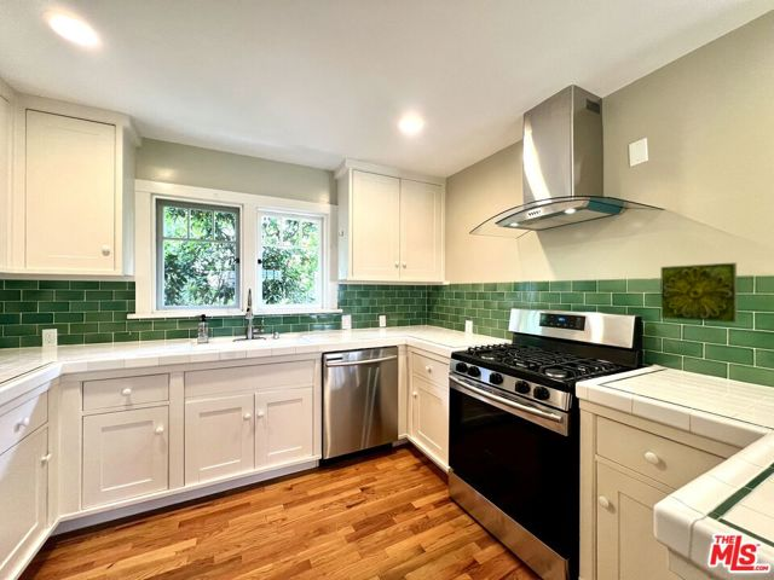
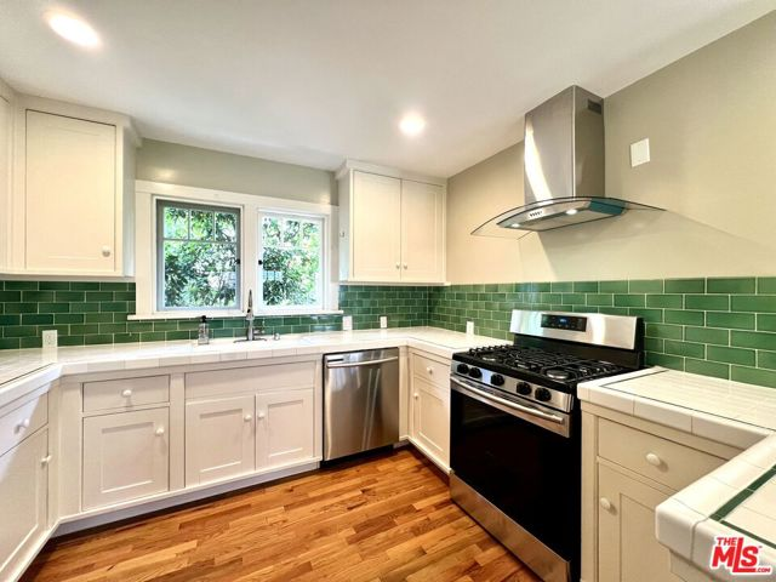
- decorative tile (695, 292)
